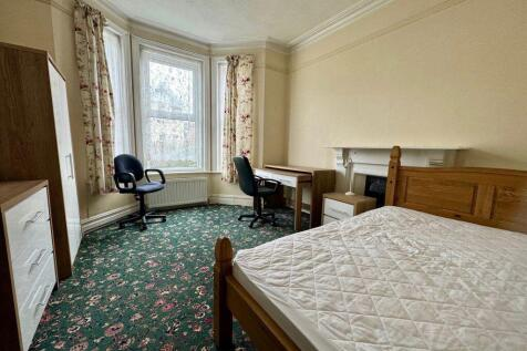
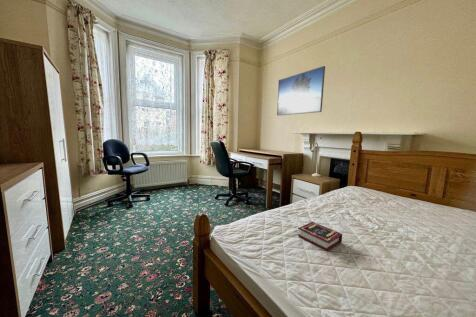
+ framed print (297, 94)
+ book (319, 234)
